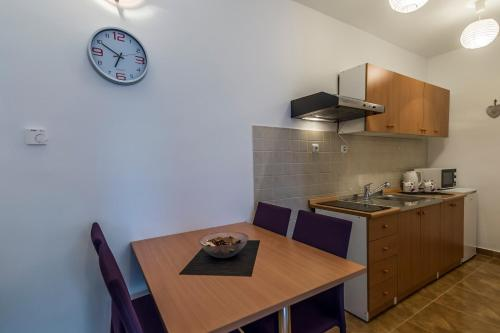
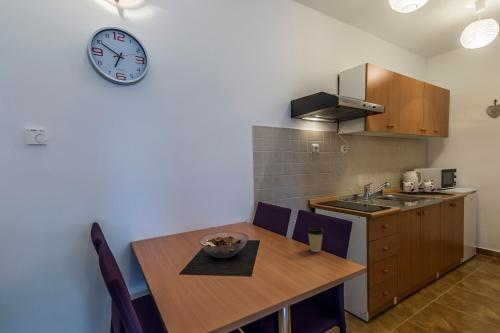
+ coffee cup (315, 239)
